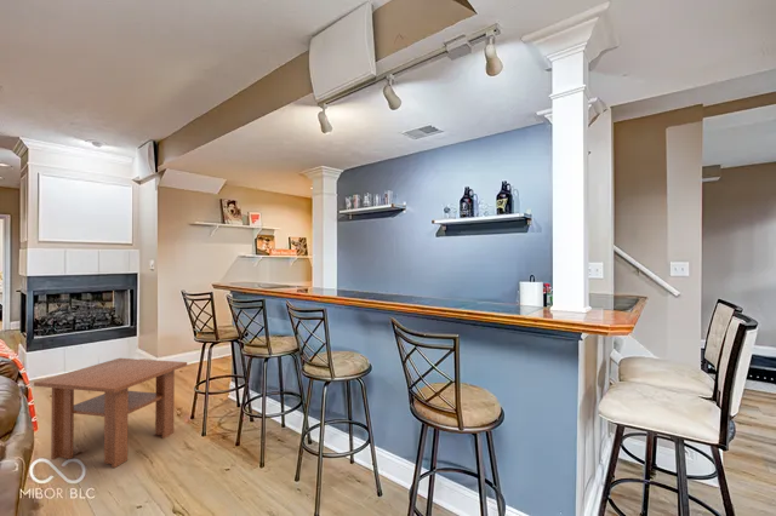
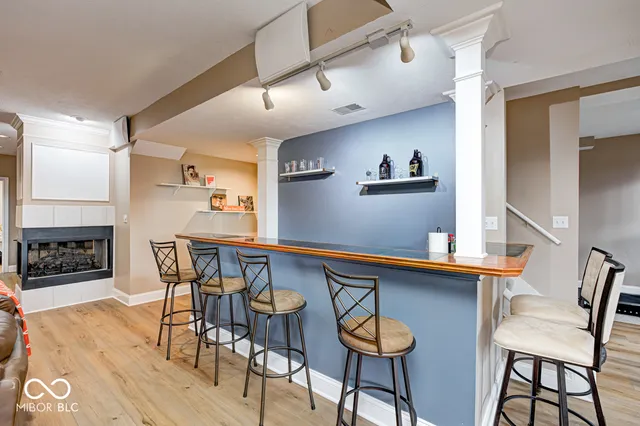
- coffee table (116, 407)
